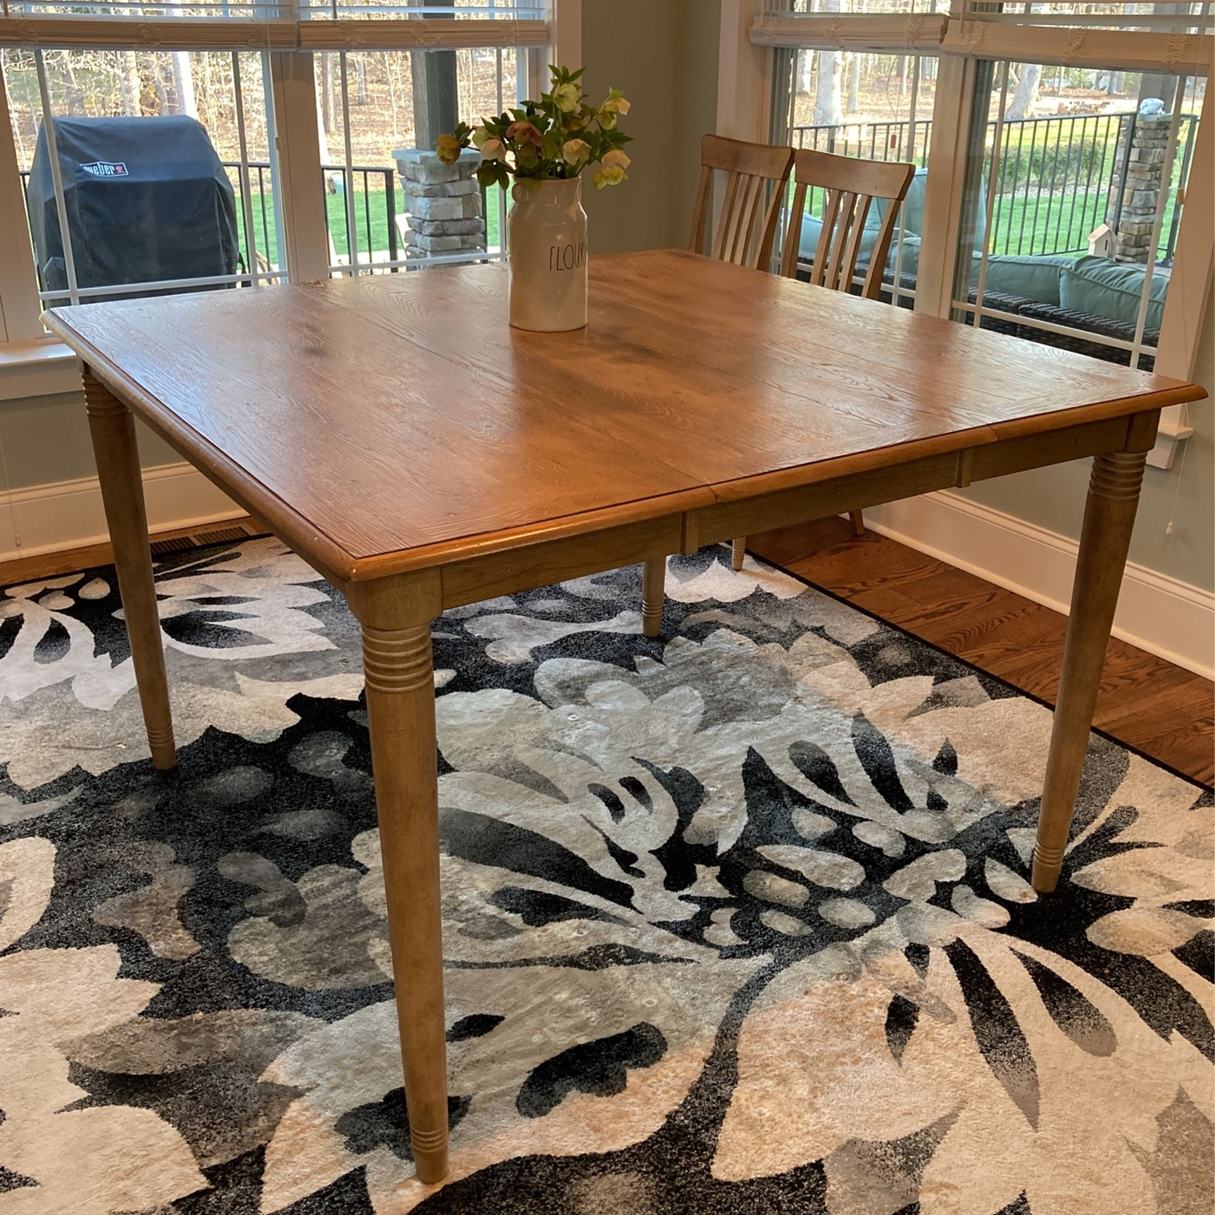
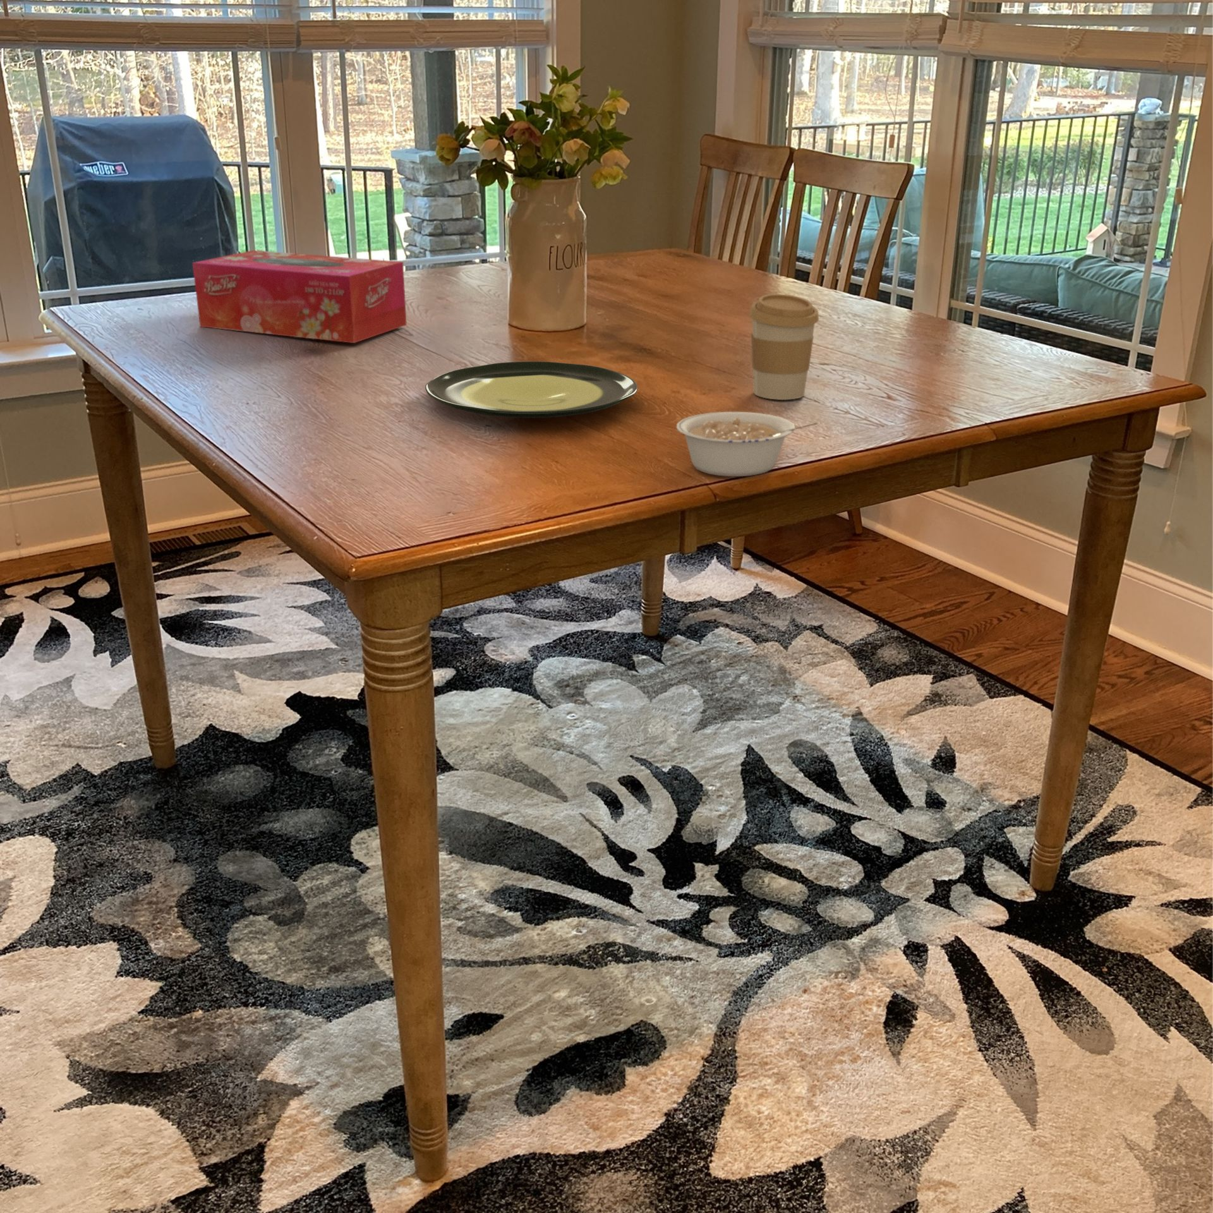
+ tissue box (301, 294)
+ plate (532, 393)
+ coffee cup (782, 347)
+ legume (739, 441)
